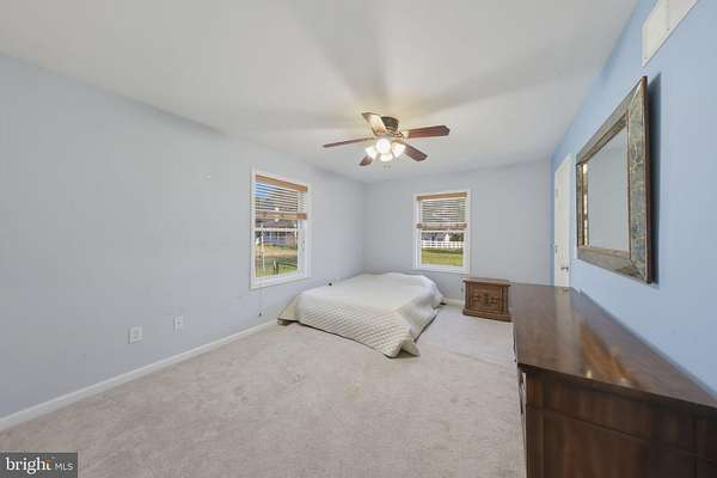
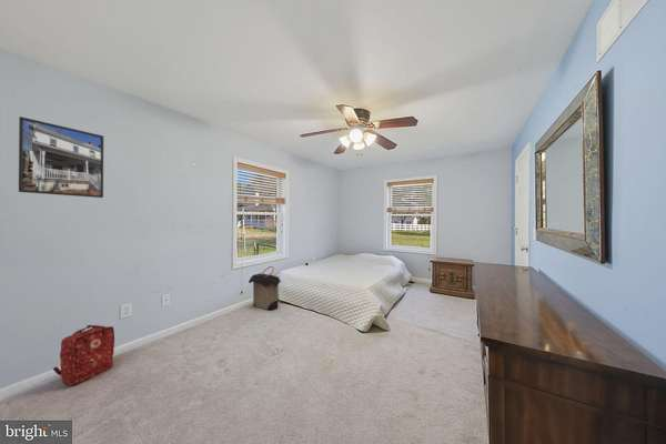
+ laundry hamper (264, 286)
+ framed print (64, 161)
+ backpack (85, 350)
